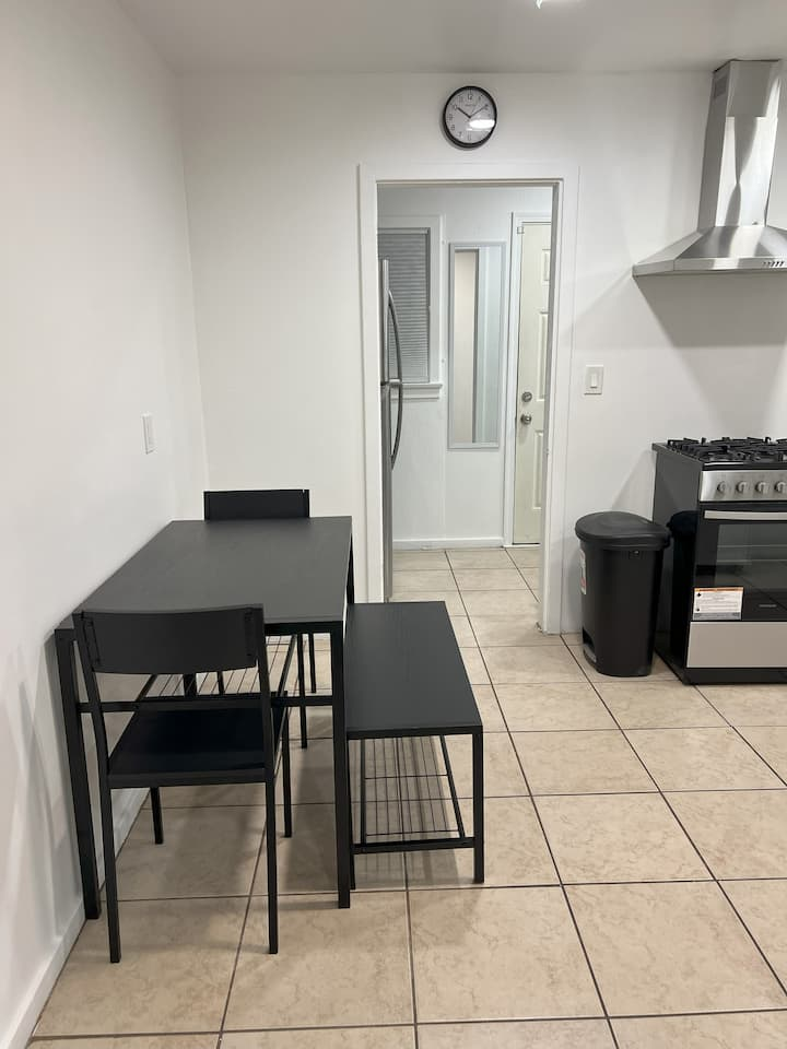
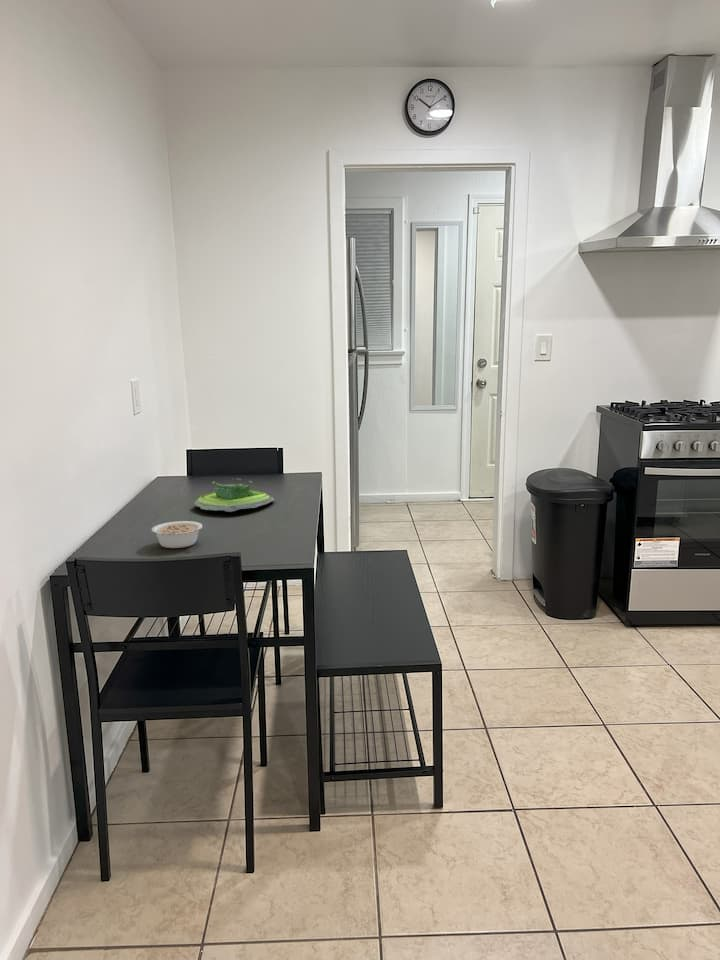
+ legume (179, 533)
+ plant pot (233, 492)
